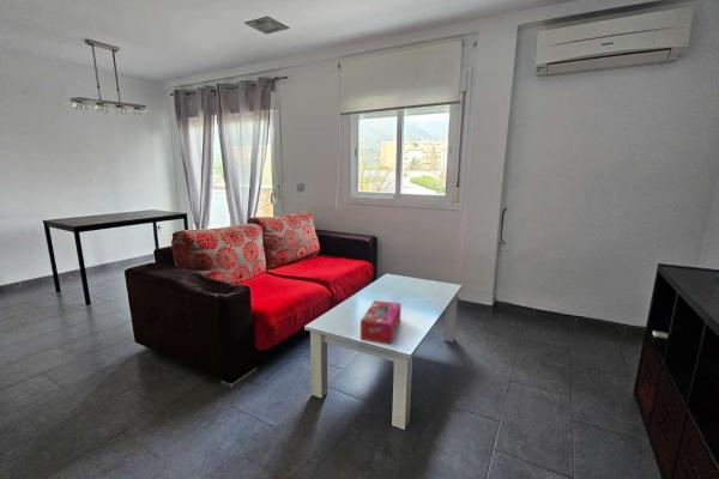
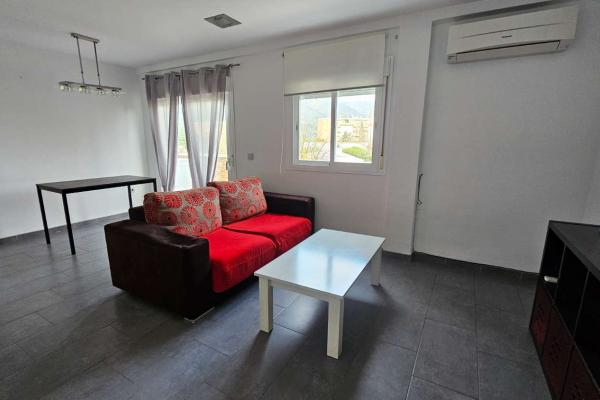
- tissue box (381, 320)
